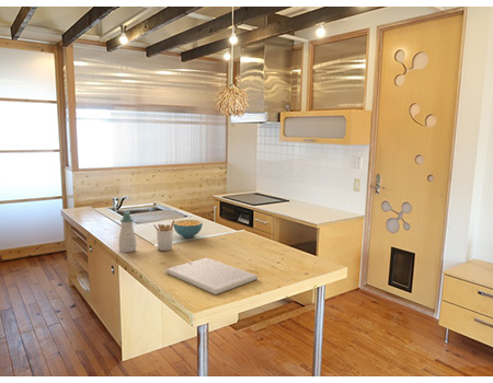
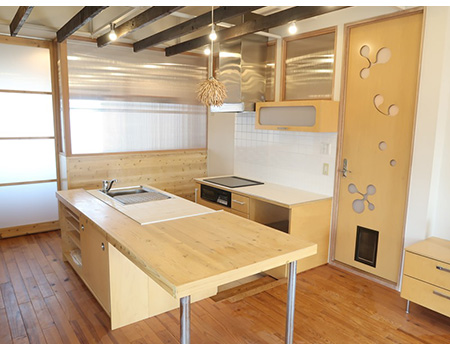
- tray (210, 274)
- utensil holder (164, 235)
- cereal bowl (187, 229)
- soap bottle (127, 231)
